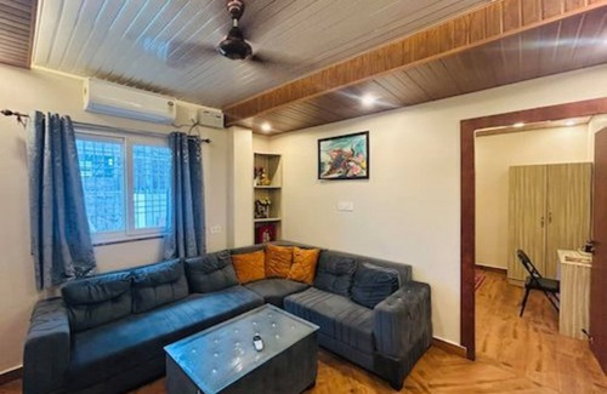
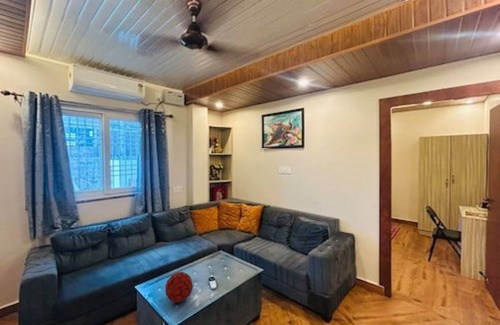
+ decorative orb (179, 286)
